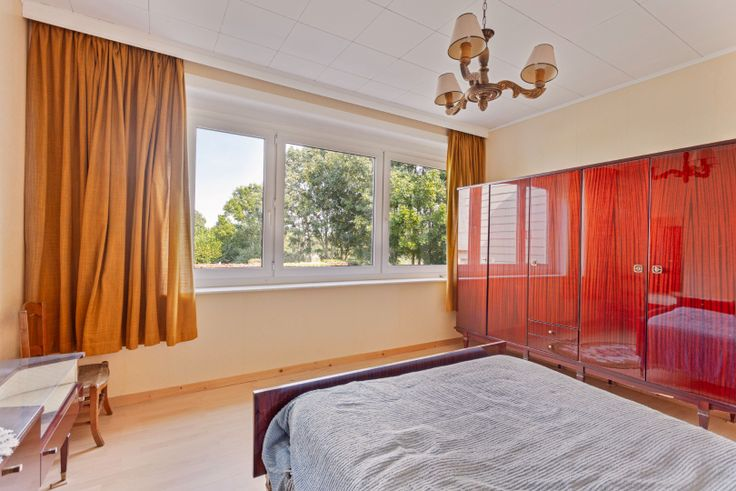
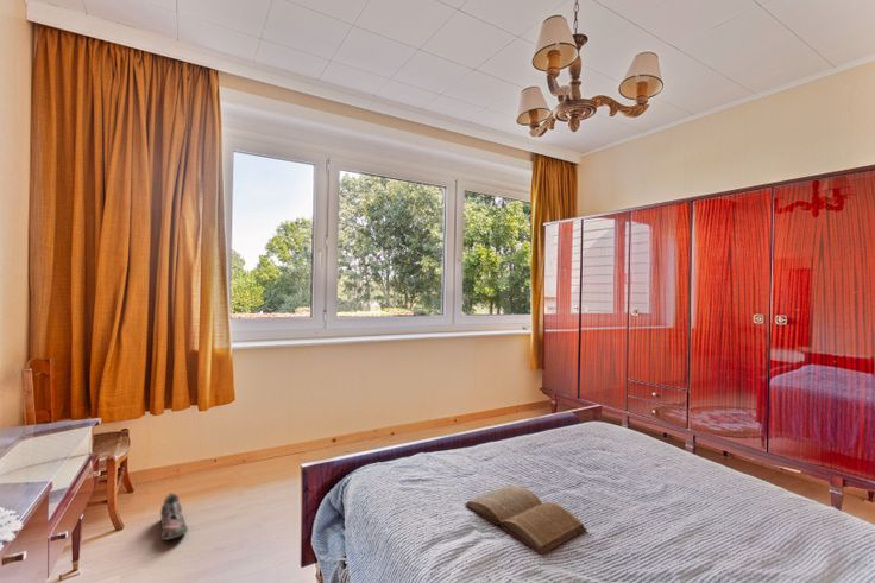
+ book (522, 511)
+ shoe (172, 517)
